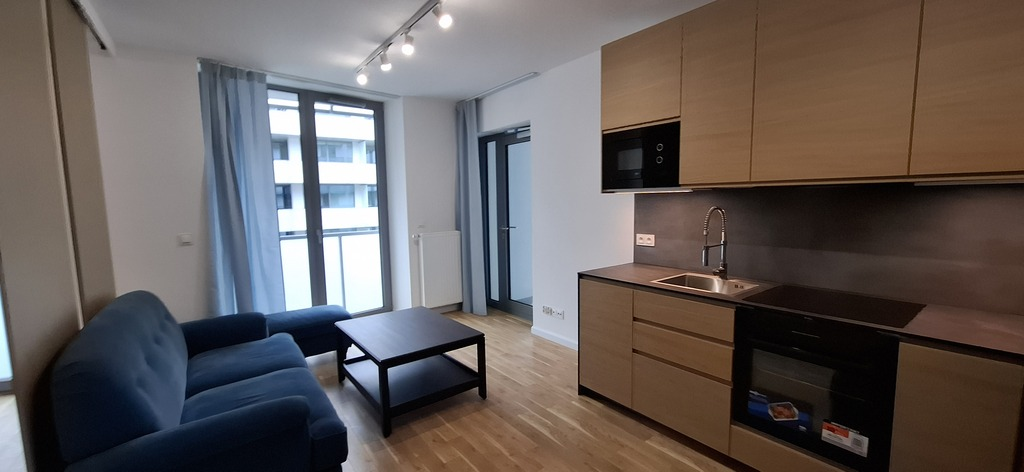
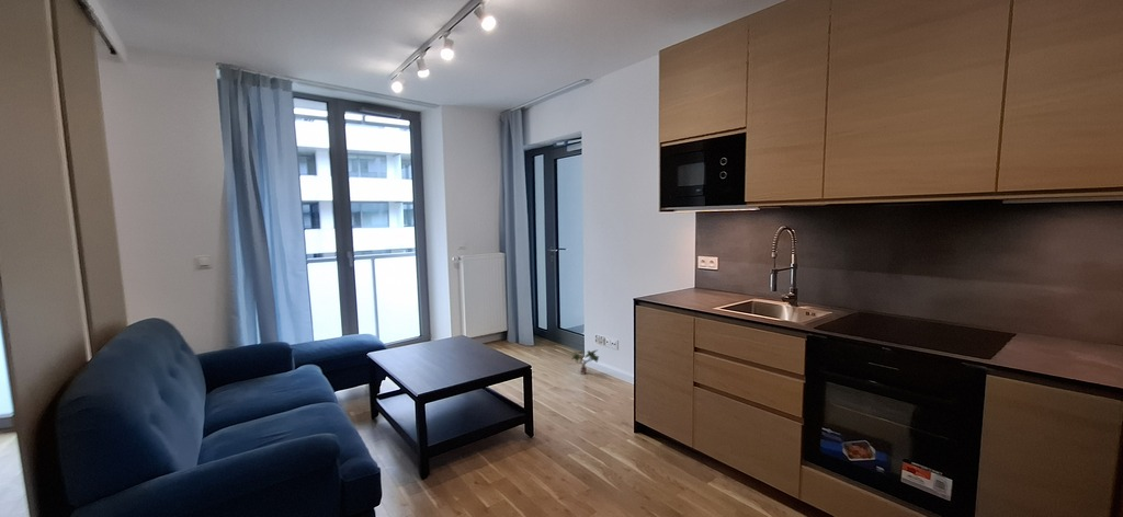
+ potted plant (587, 361)
